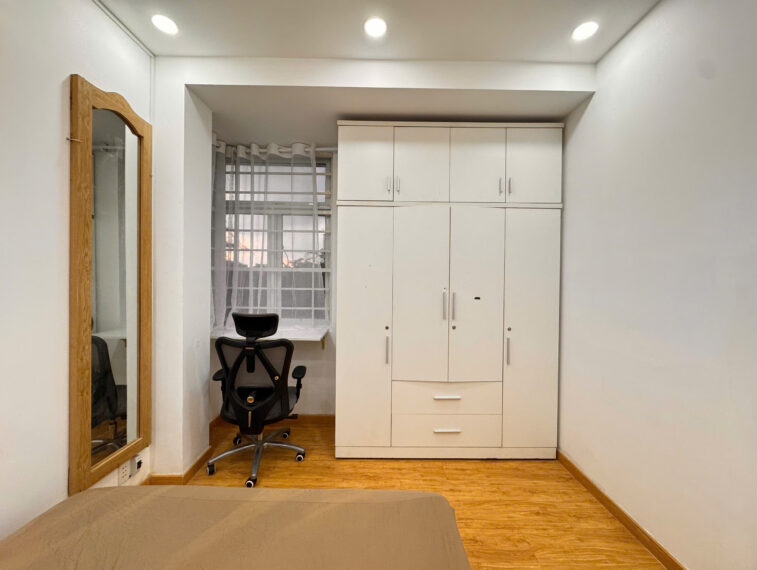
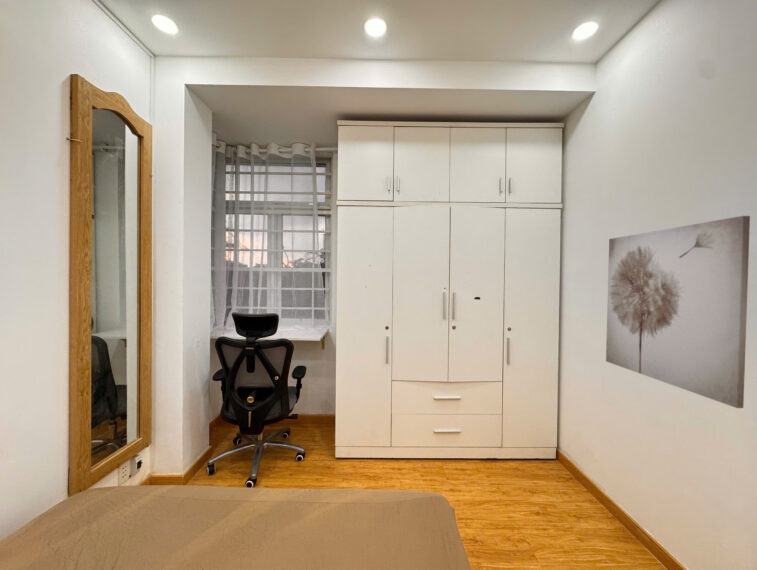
+ wall art (661, 305)
